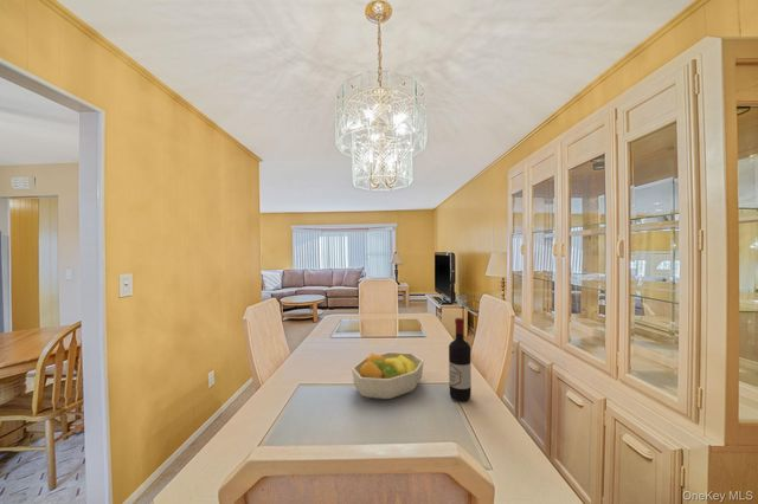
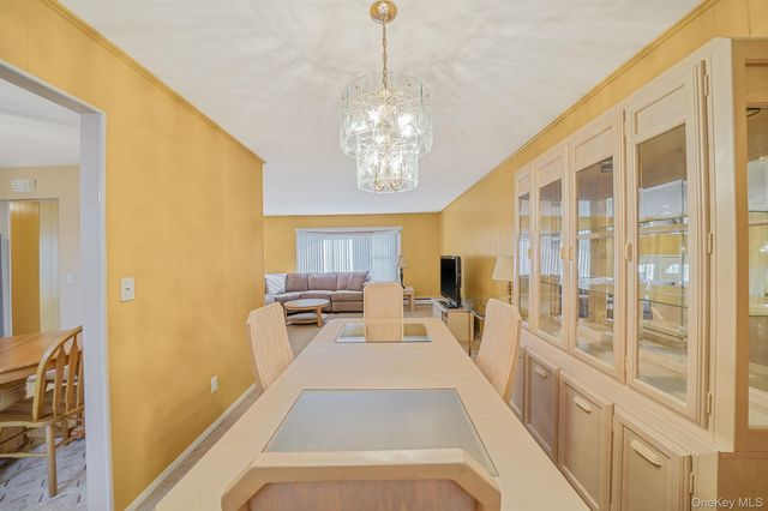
- wine bottle (460, 357)
- fruit bowl (388, 370)
